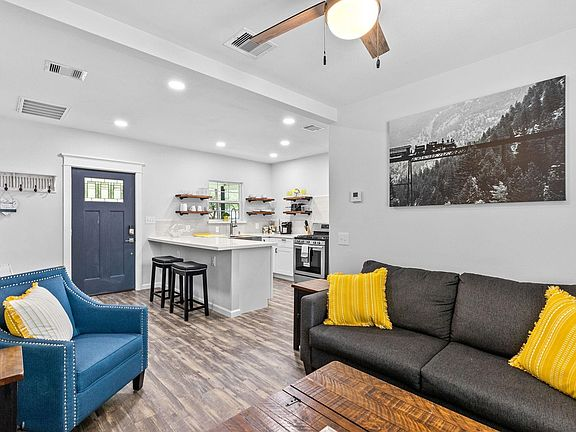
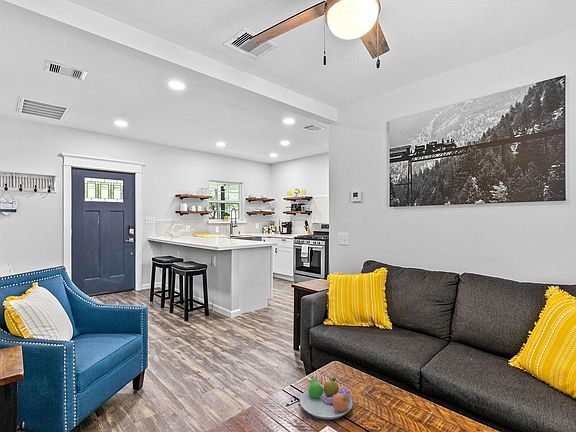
+ fruit bowl (325, 394)
